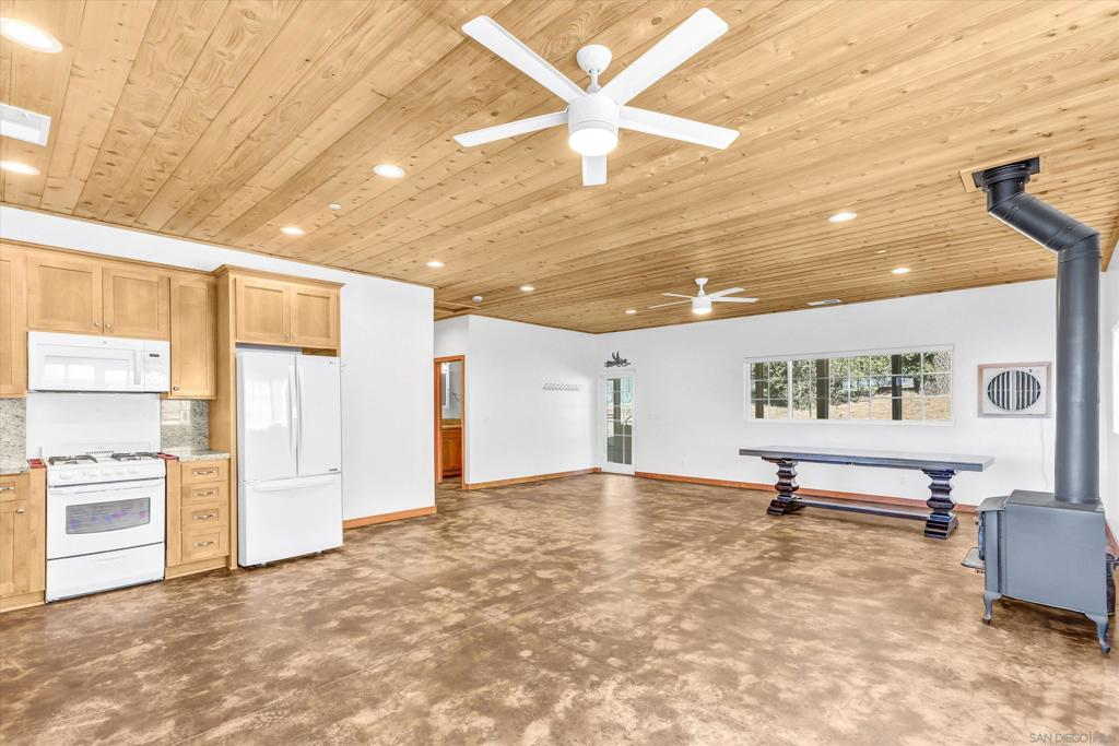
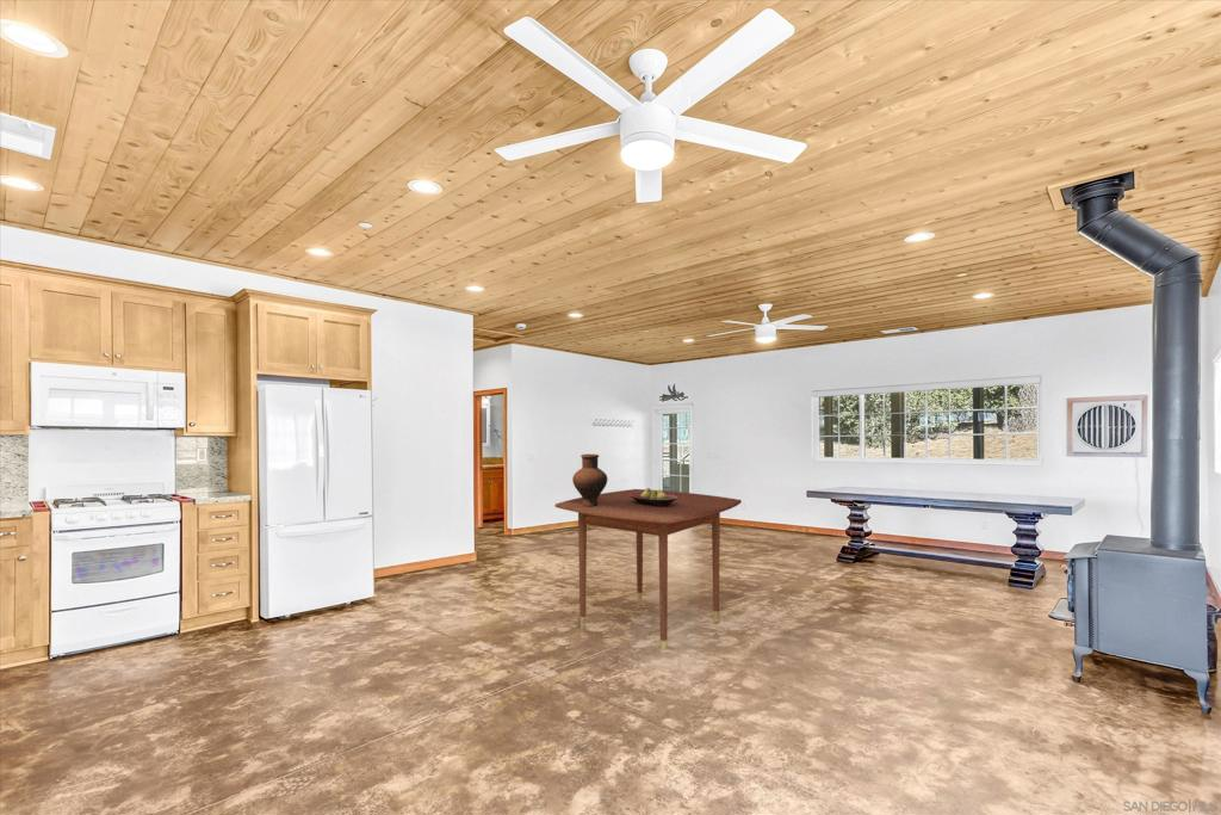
+ fruit bowl (652, 495)
+ vase (589, 480)
+ dining table (642, 563)
